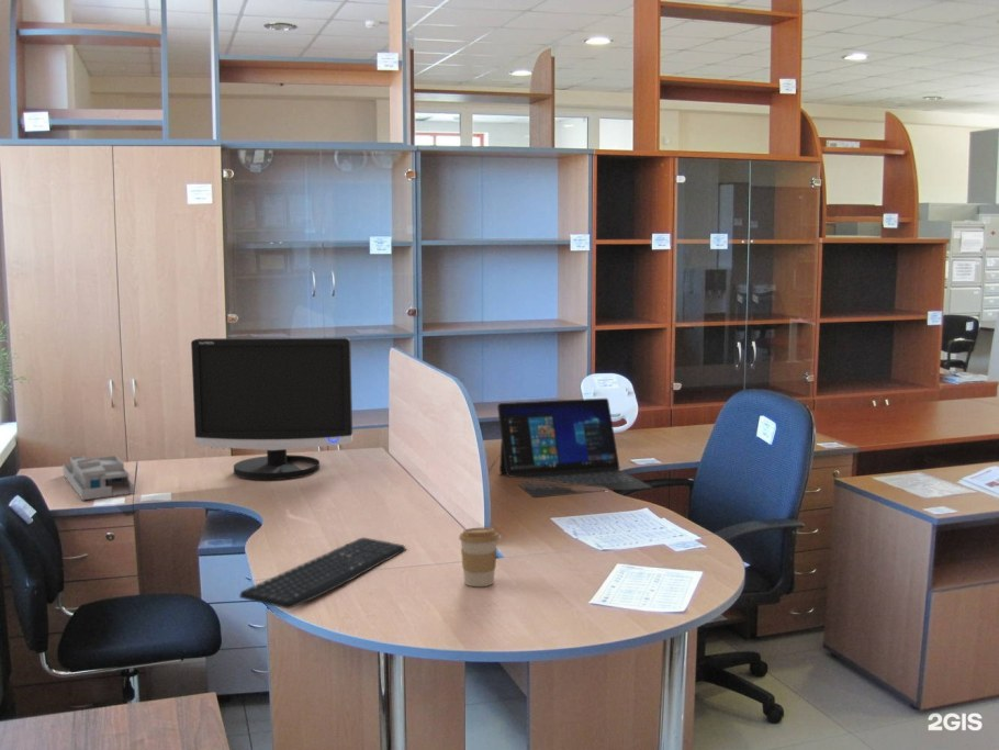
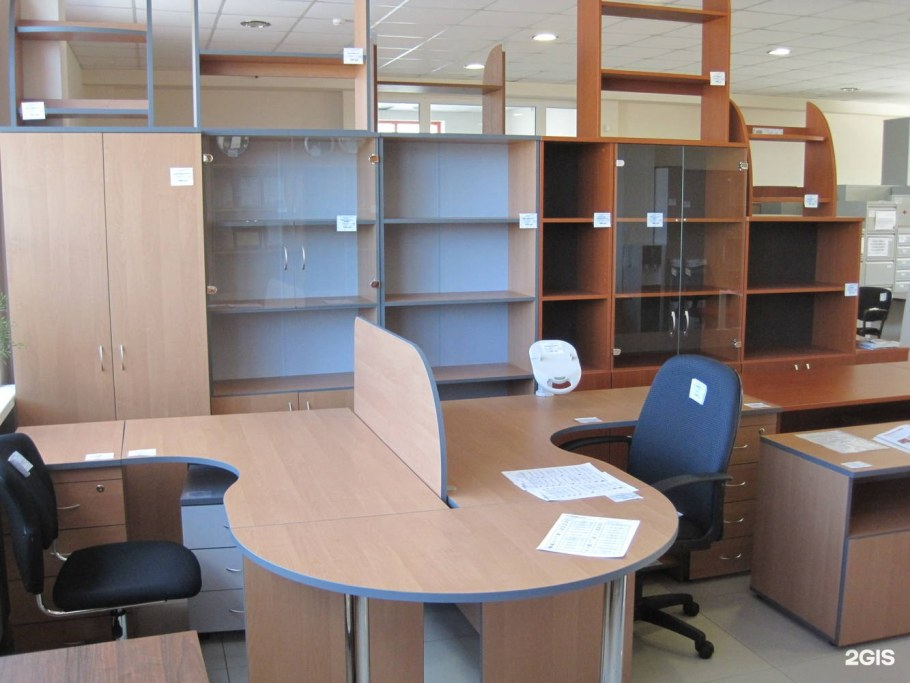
- monitor (274, 404)
- desk organizer (96, 471)
- coffee cup (479, 555)
- laptop (572, 444)
- keyboard (330, 569)
